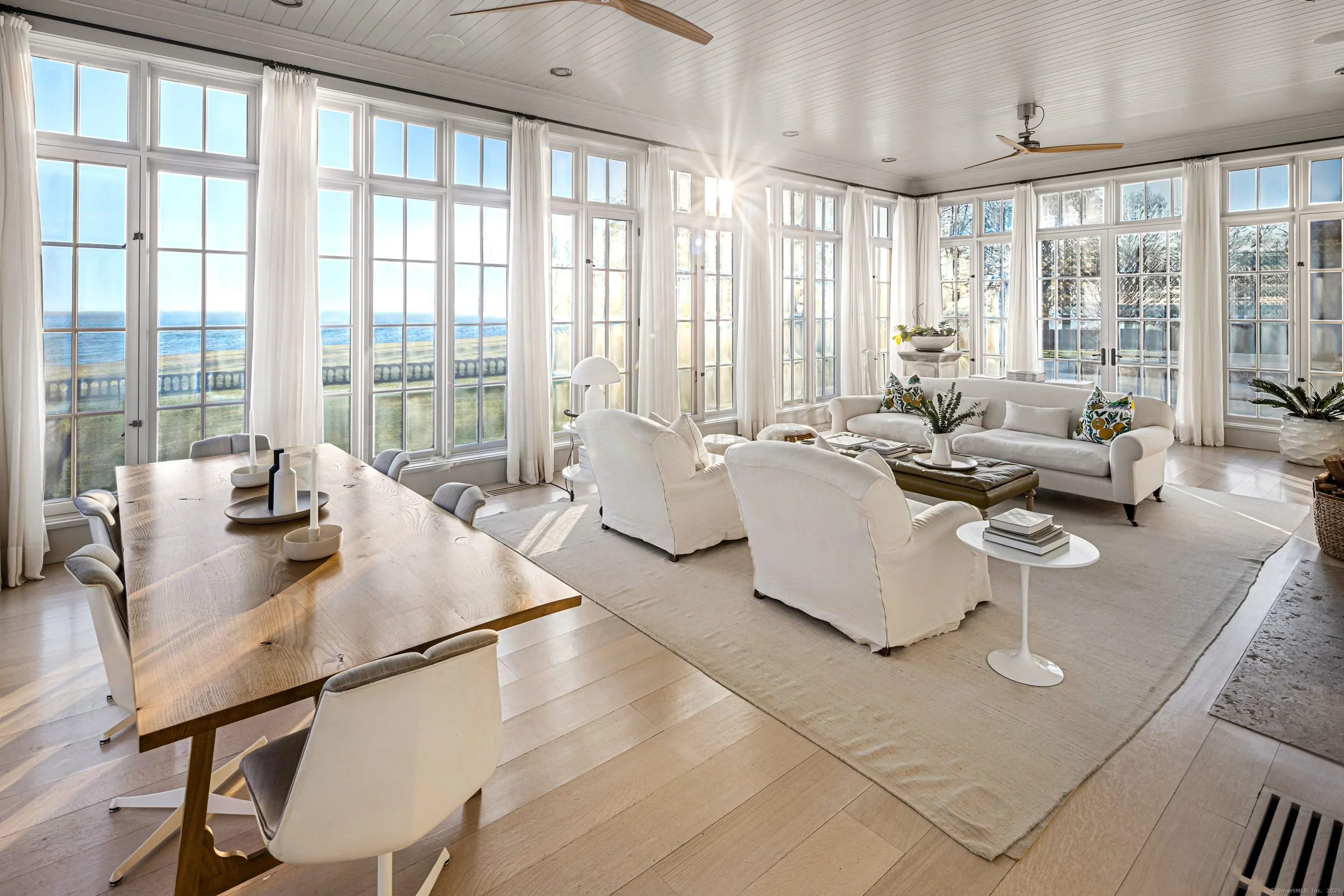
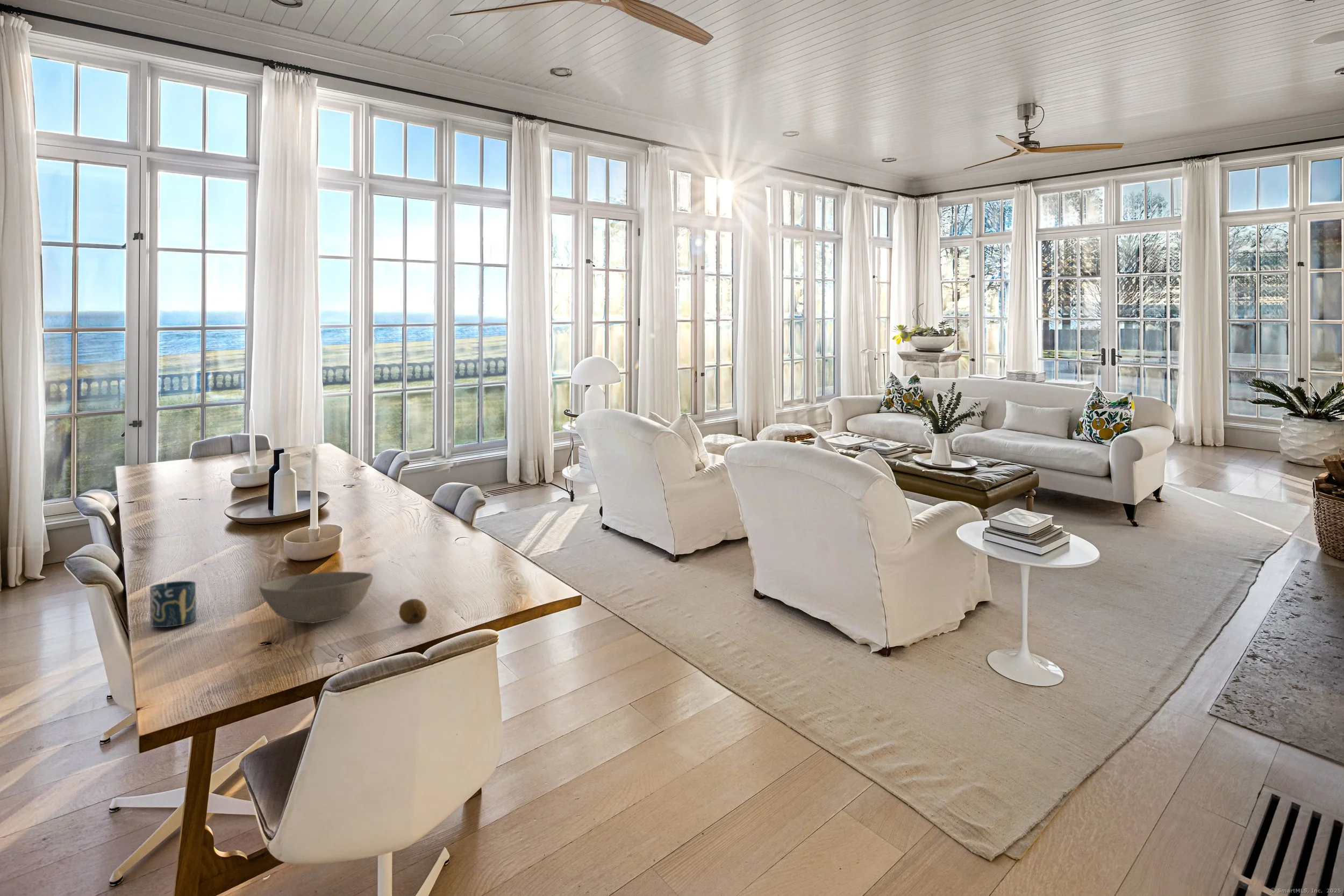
+ fruit (413, 612)
+ cup (176, 602)
+ bowl (318, 598)
